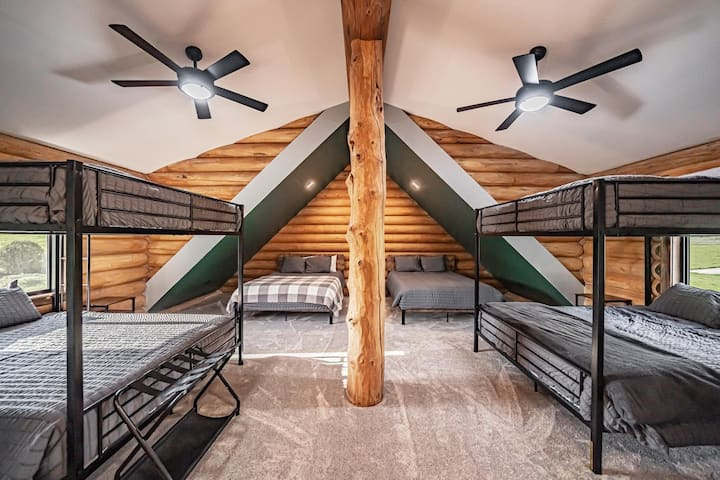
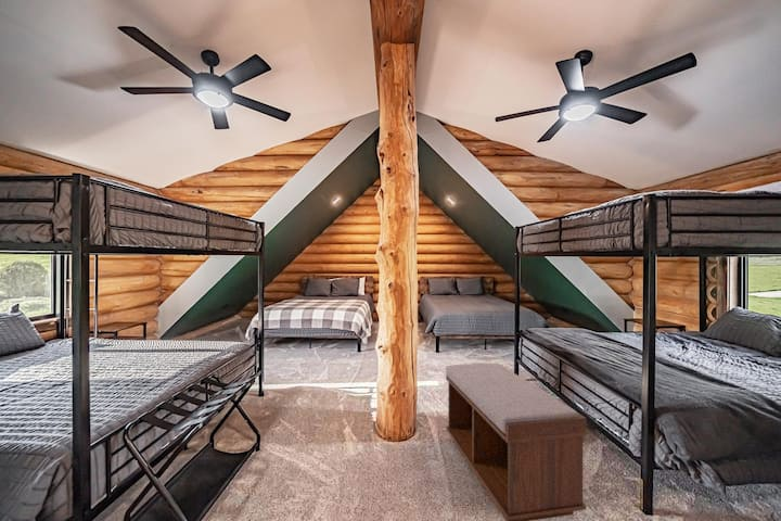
+ bench (501, 427)
